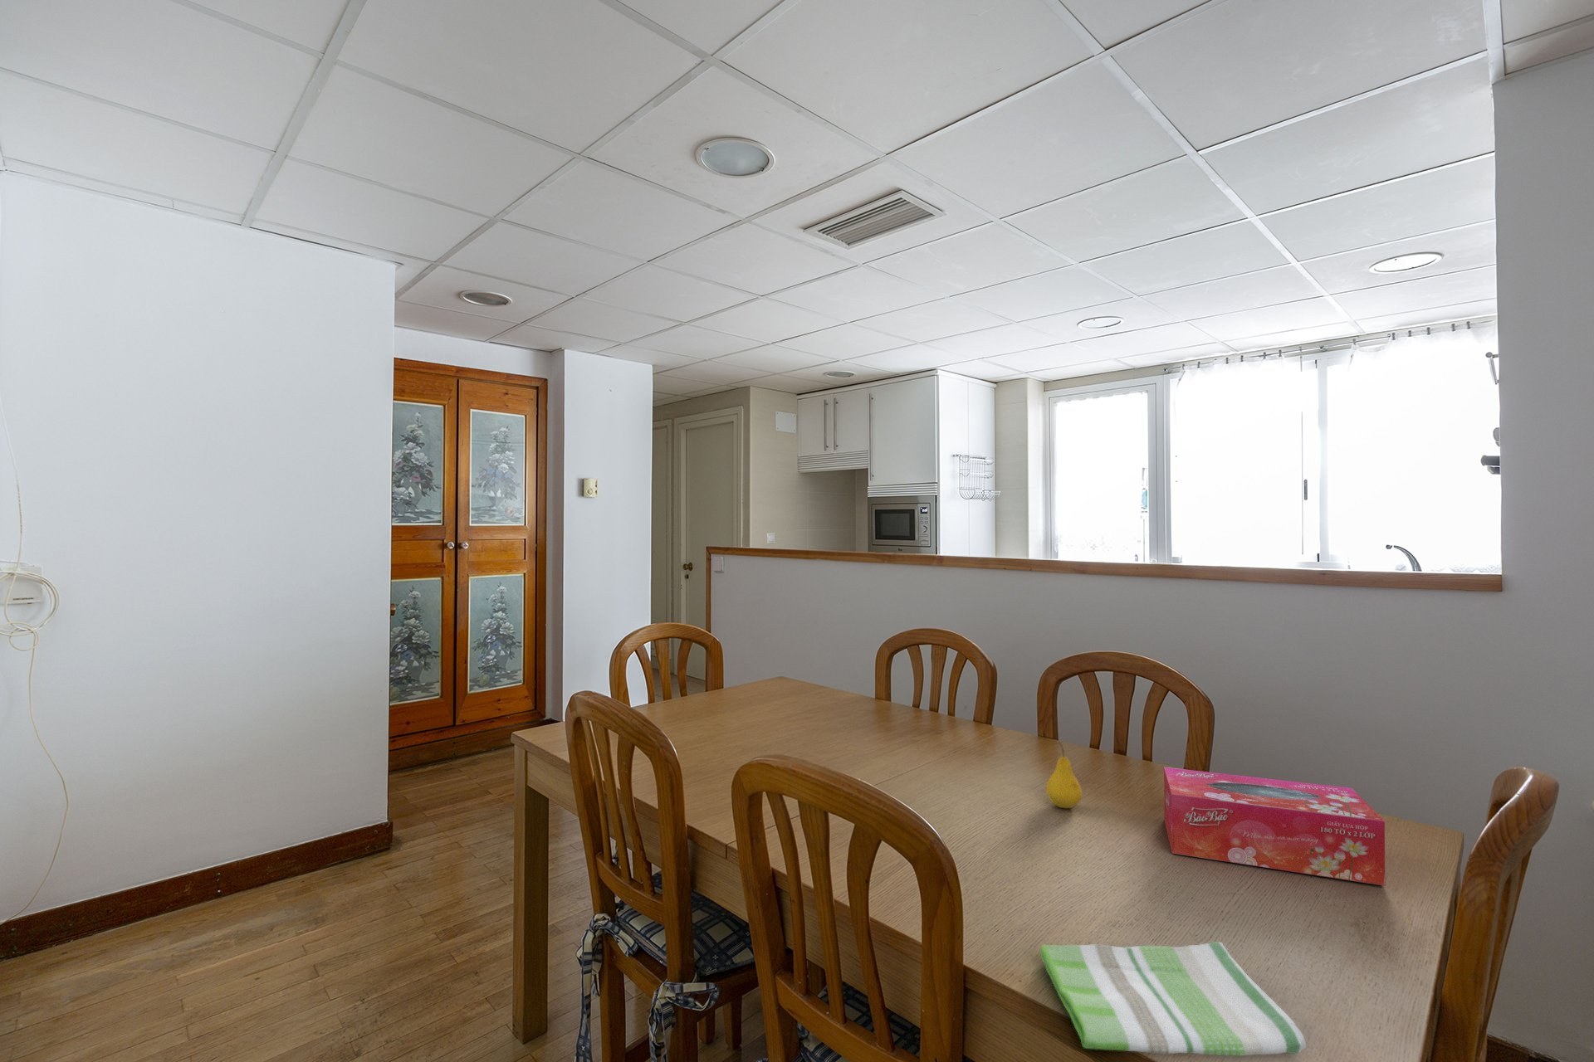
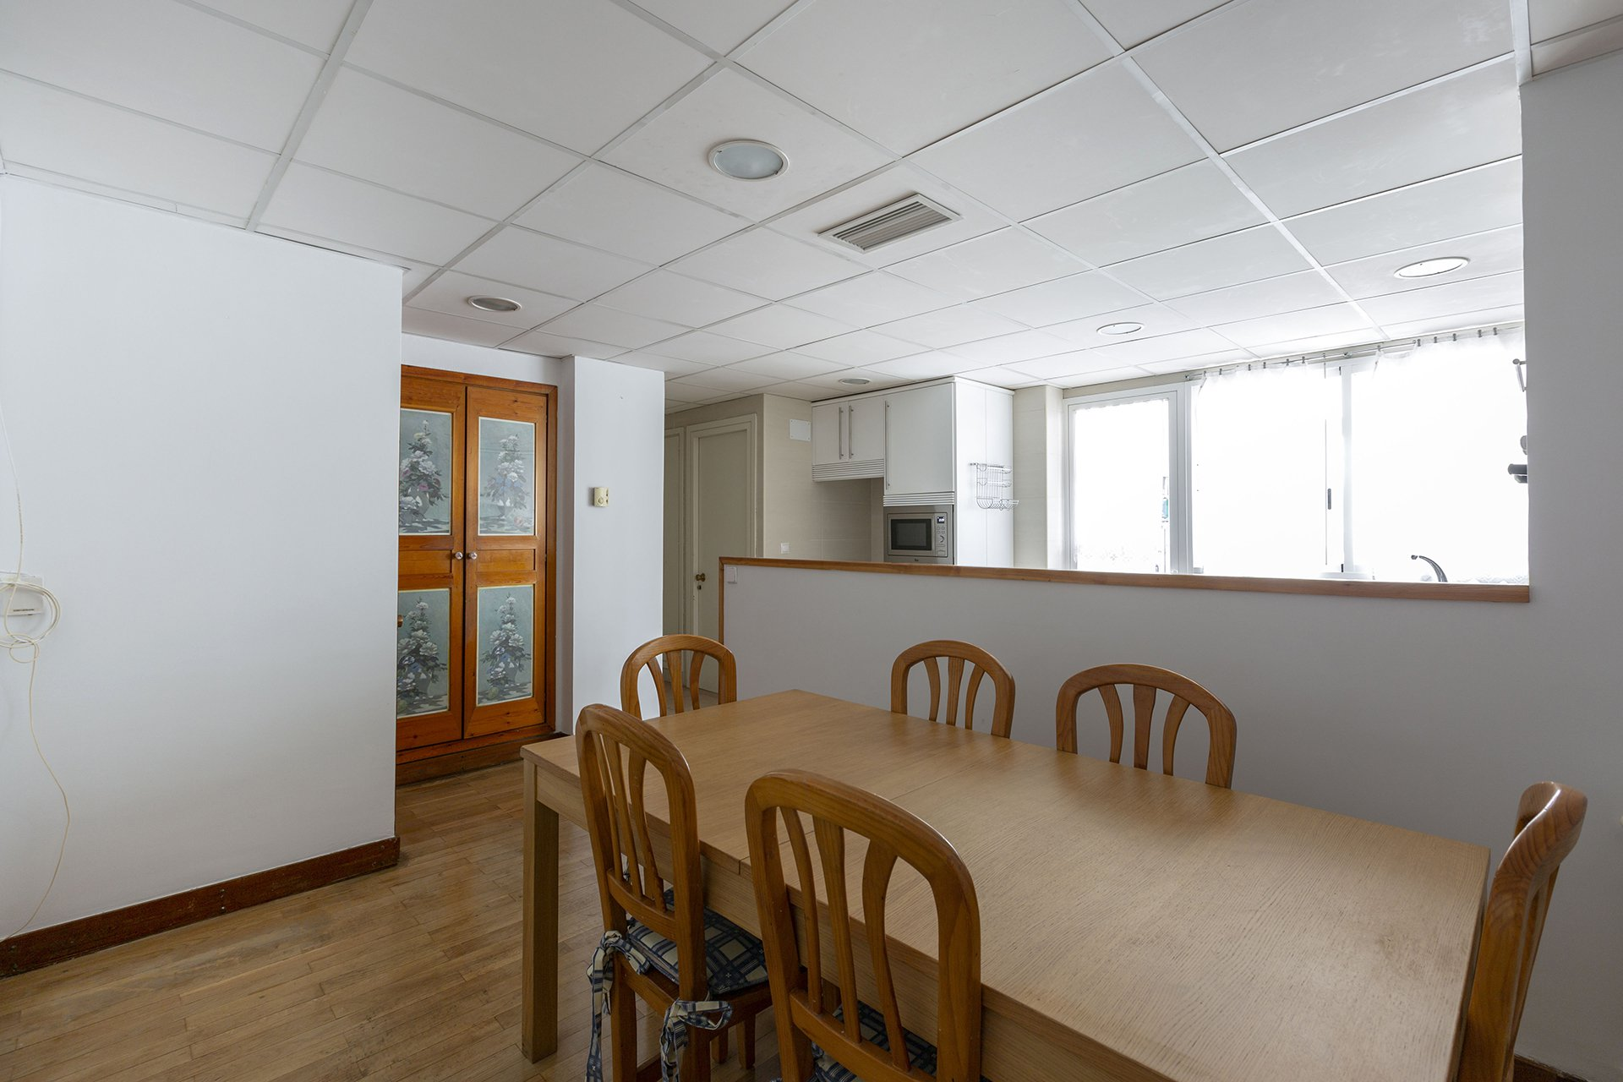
- fruit (1064, 775)
- dish towel (1159, 990)
- tissue box (1263, 820)
